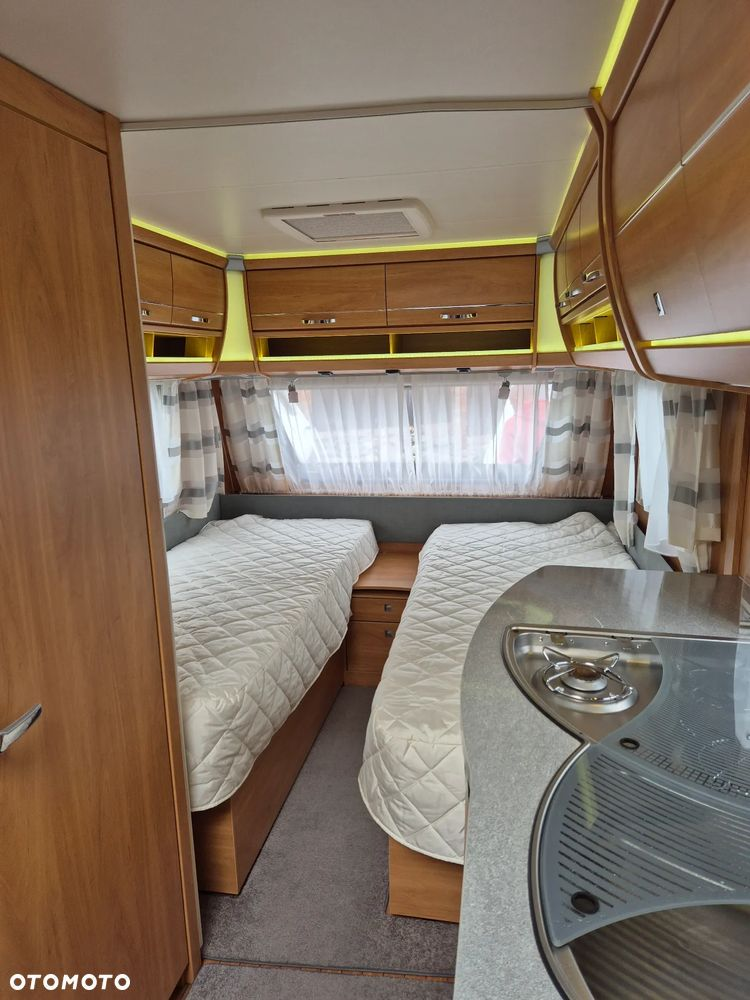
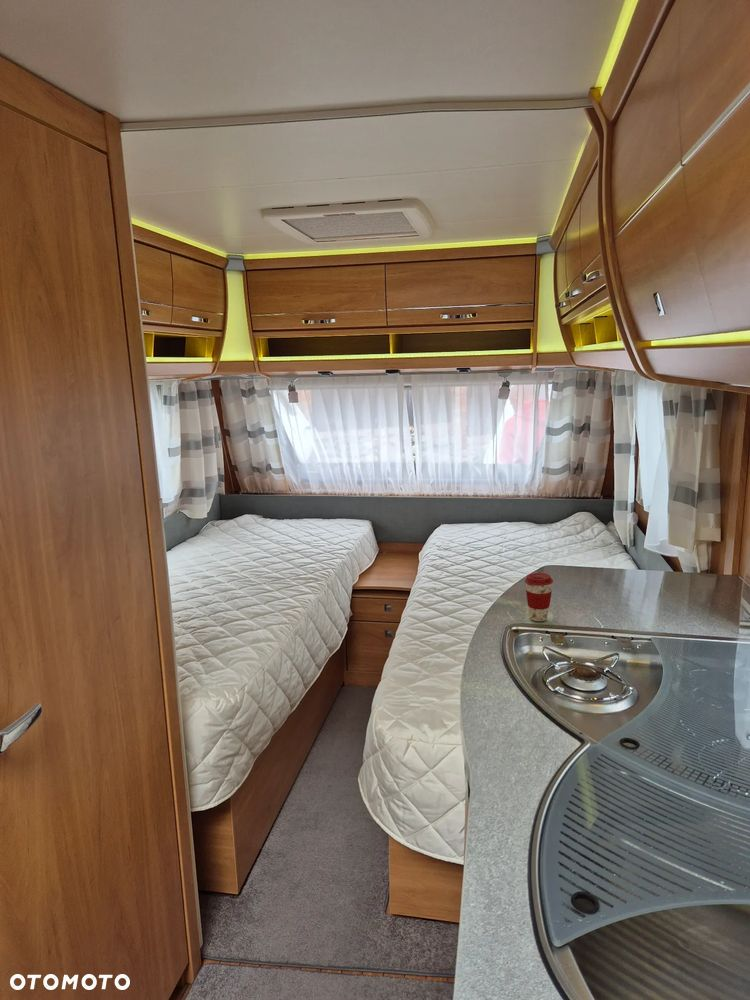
+ coffee cup (538, 597)
